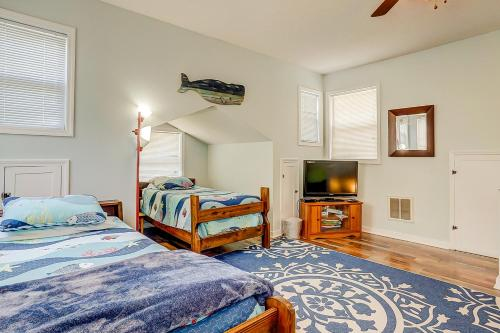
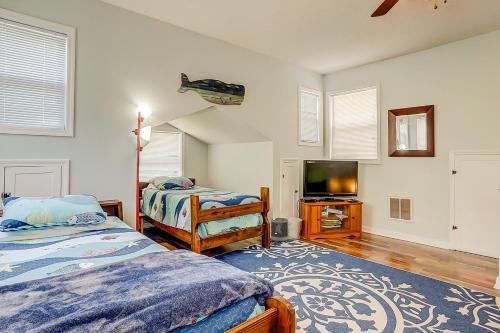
+ wastebasket (279, 229)
